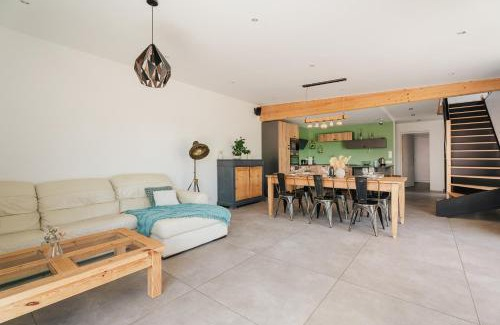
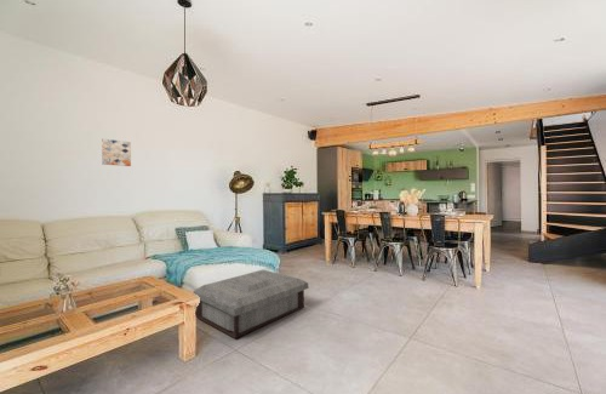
+ ottoman (252, 297)
+ wall art (116, 153)
